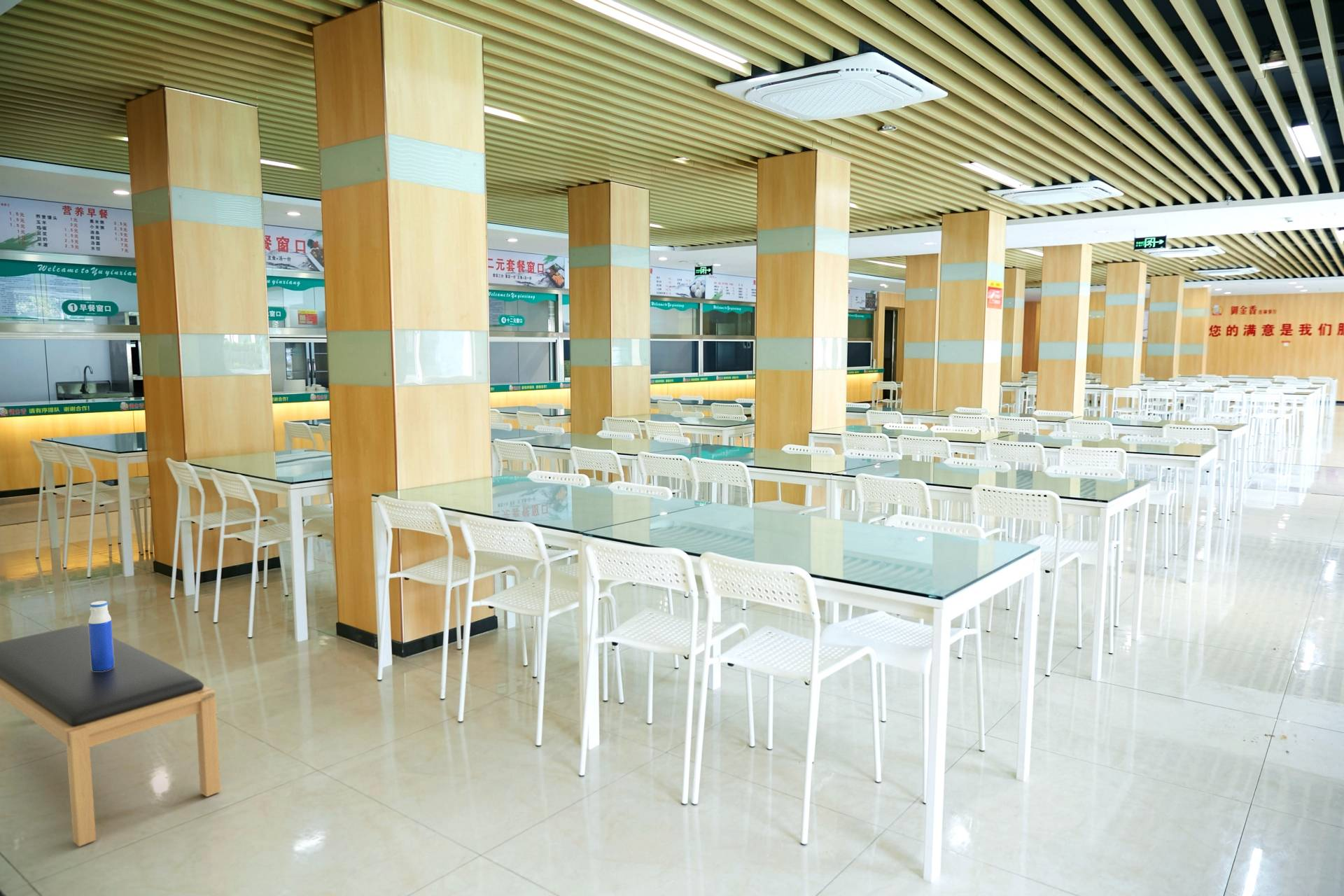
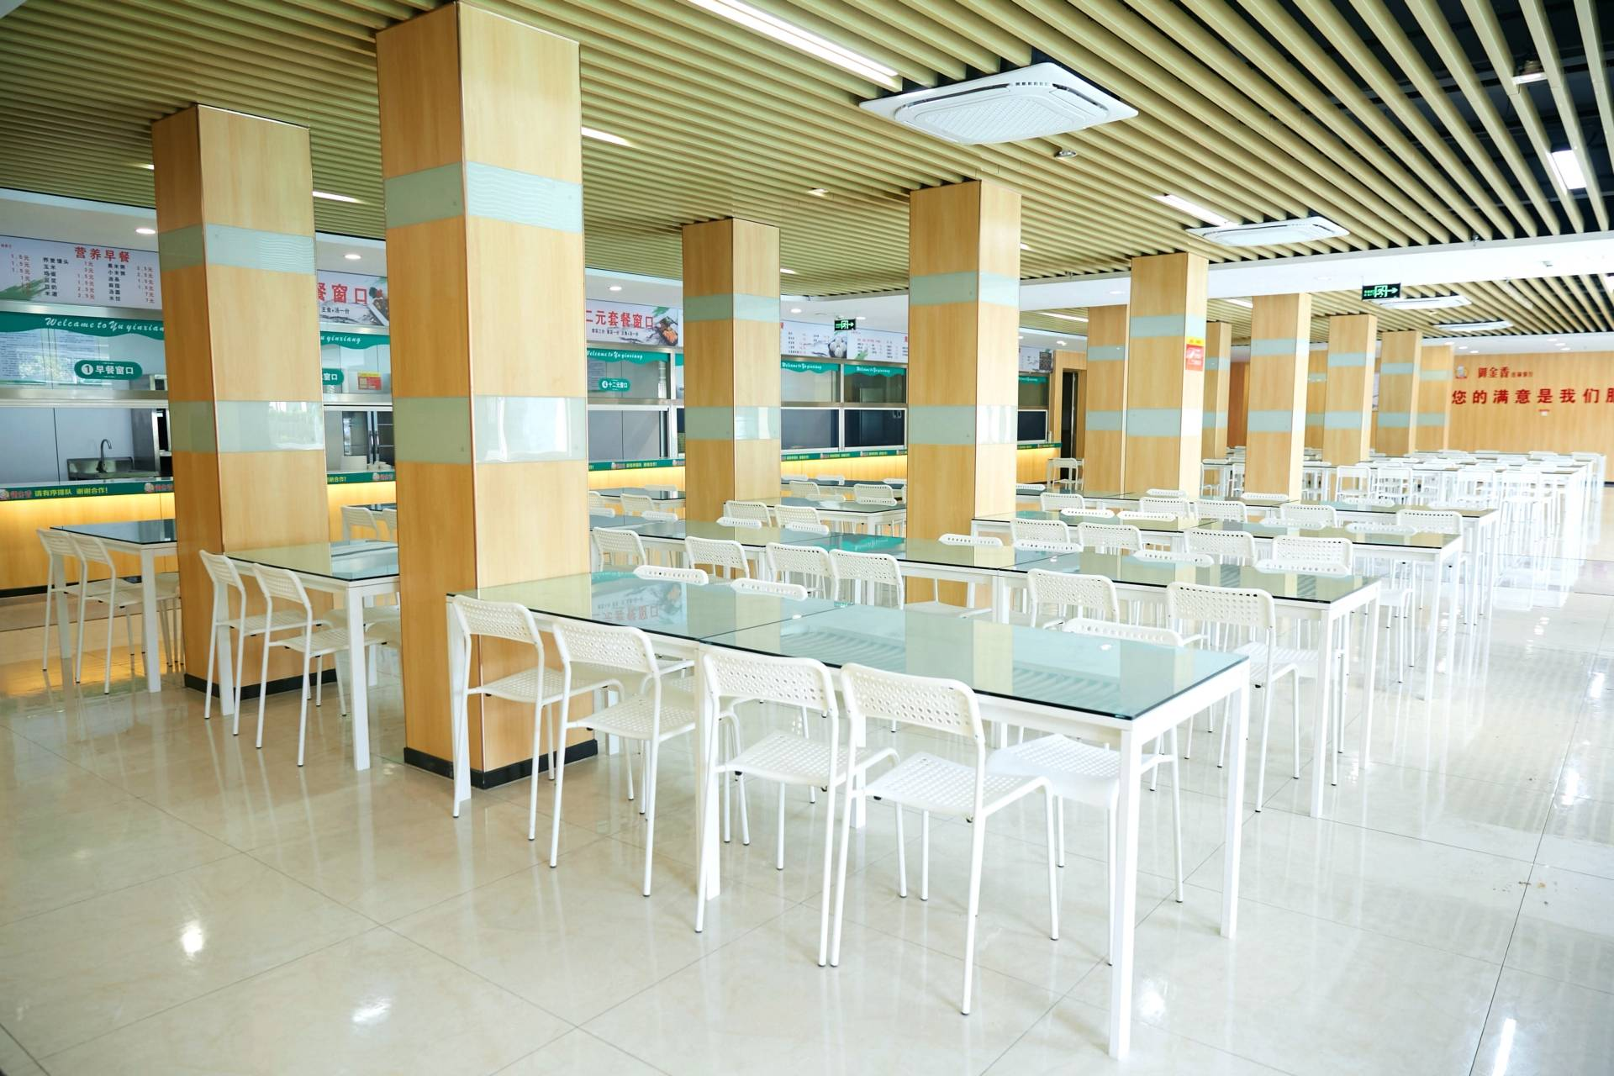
- water bottle (101, 635)
- bench (83, 714)
